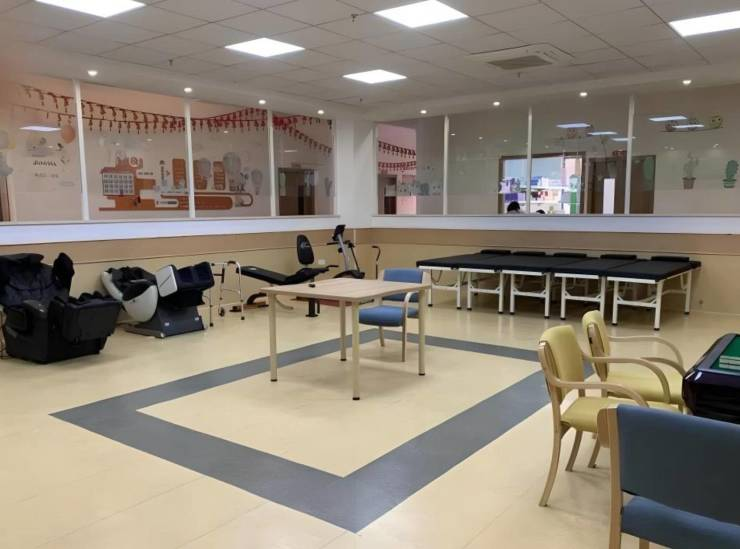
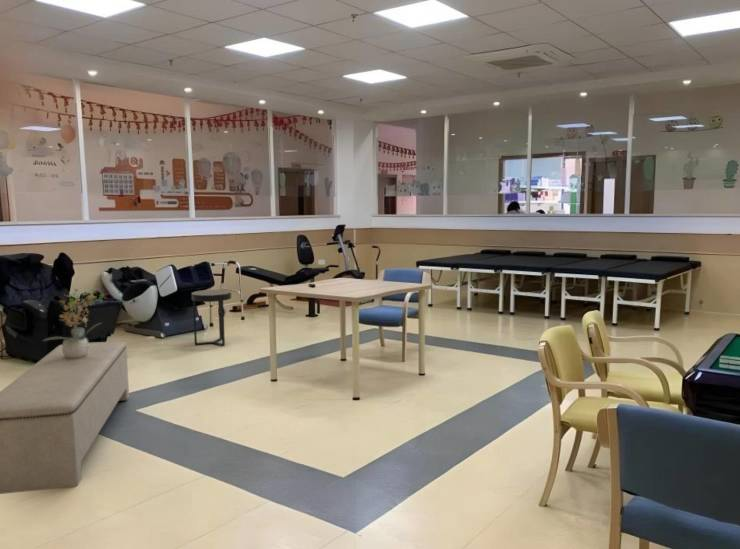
+ side table (219, 318)
+ bench (67, 402)
+ potted plant (77, 321)
